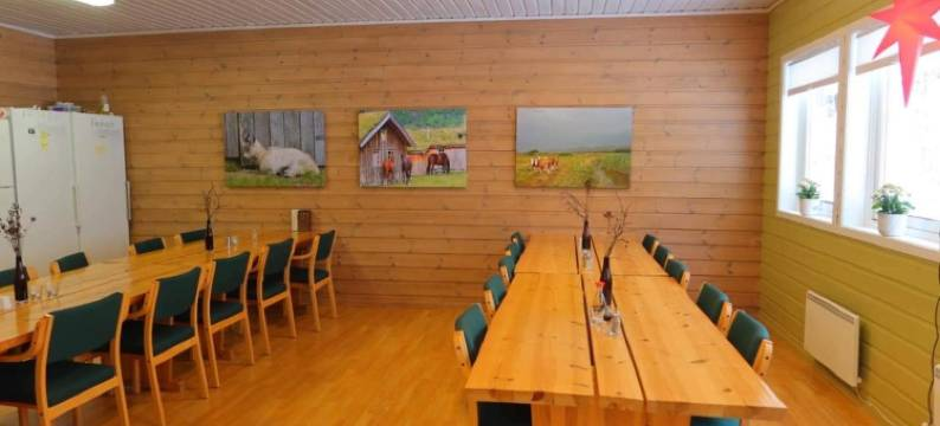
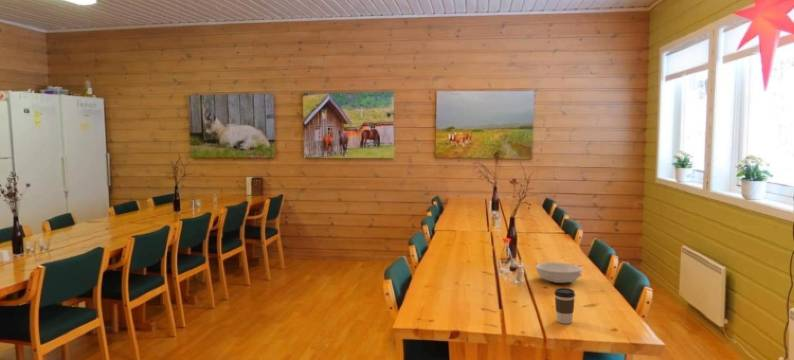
+ coffee cup (564, 305)
+ serving bowl (558, 273)
